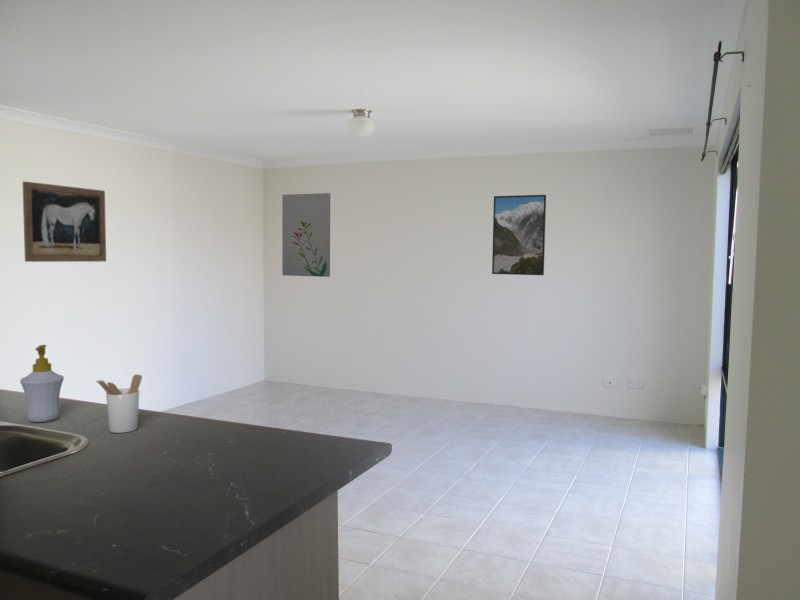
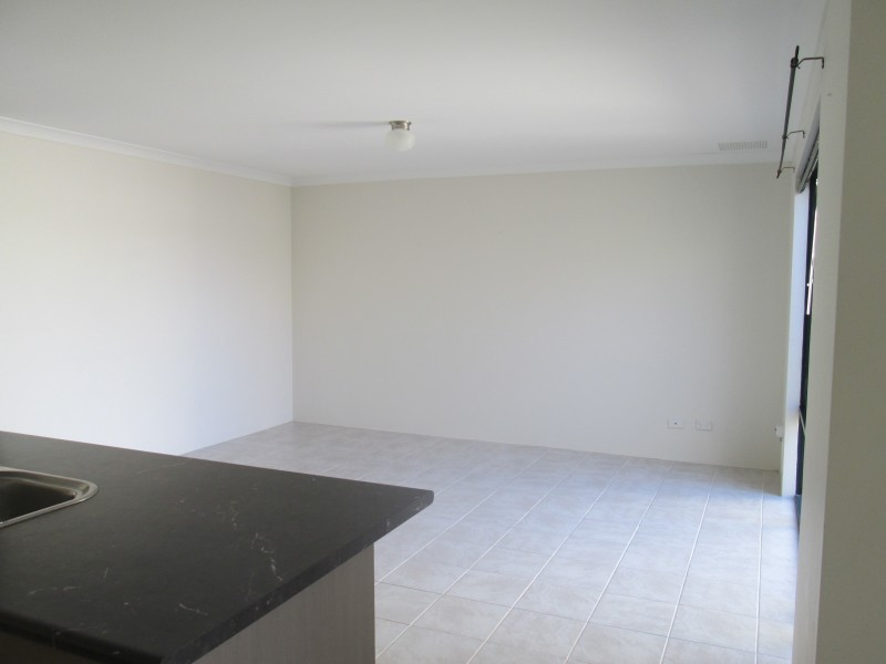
- utensil holder (117, 403)
- wall art (67, 224)
- soap bottle (42, 382)
- wall art (305, 235)
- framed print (518, 235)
